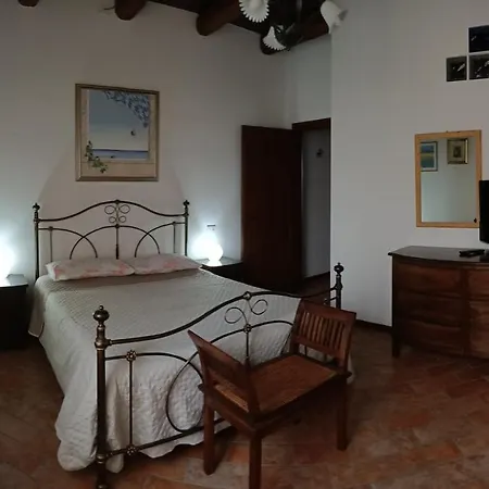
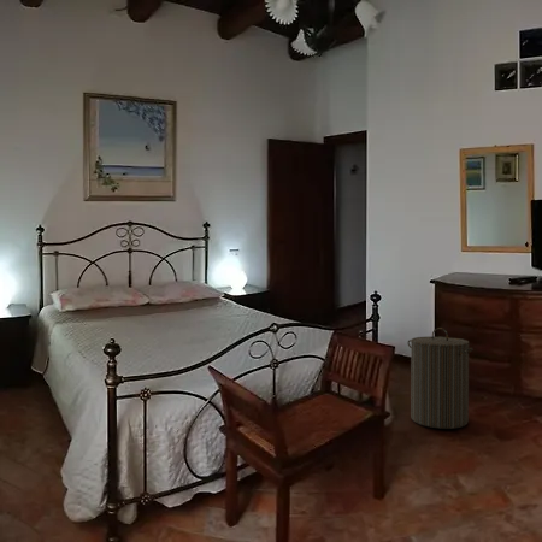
+ laundry hamper (438, 373)
